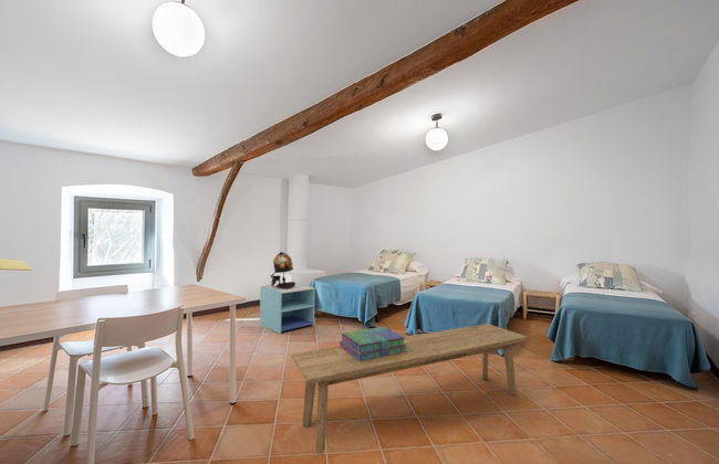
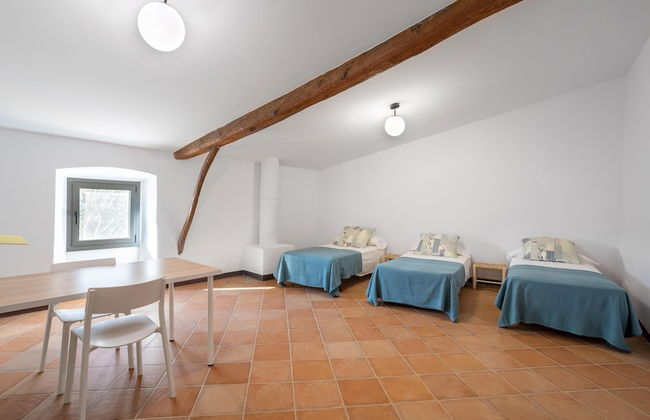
- nightstand (286, 305)
- table lamp (284, 268)
- stack of books (373, 341)
- bench (419, 366)
